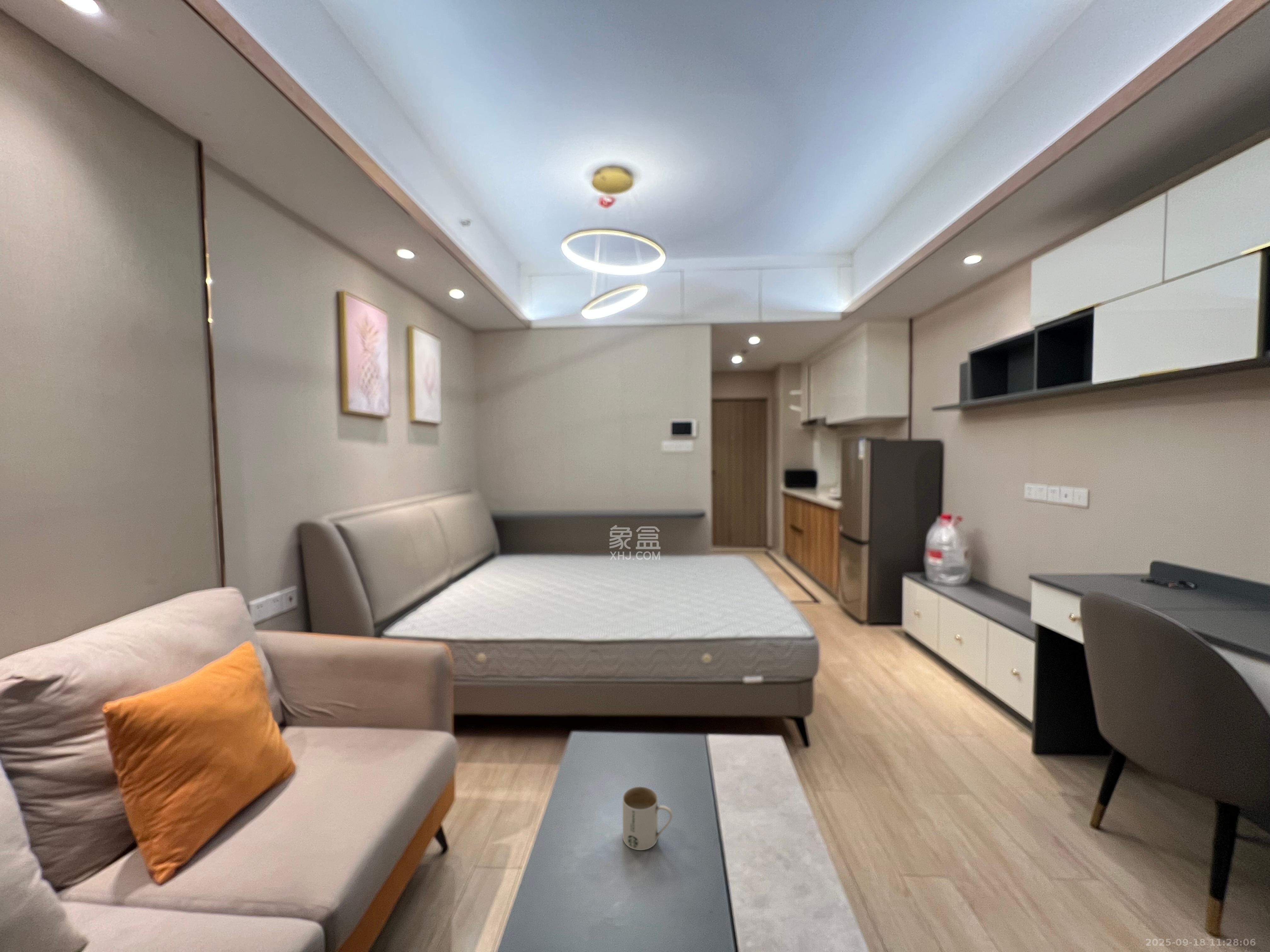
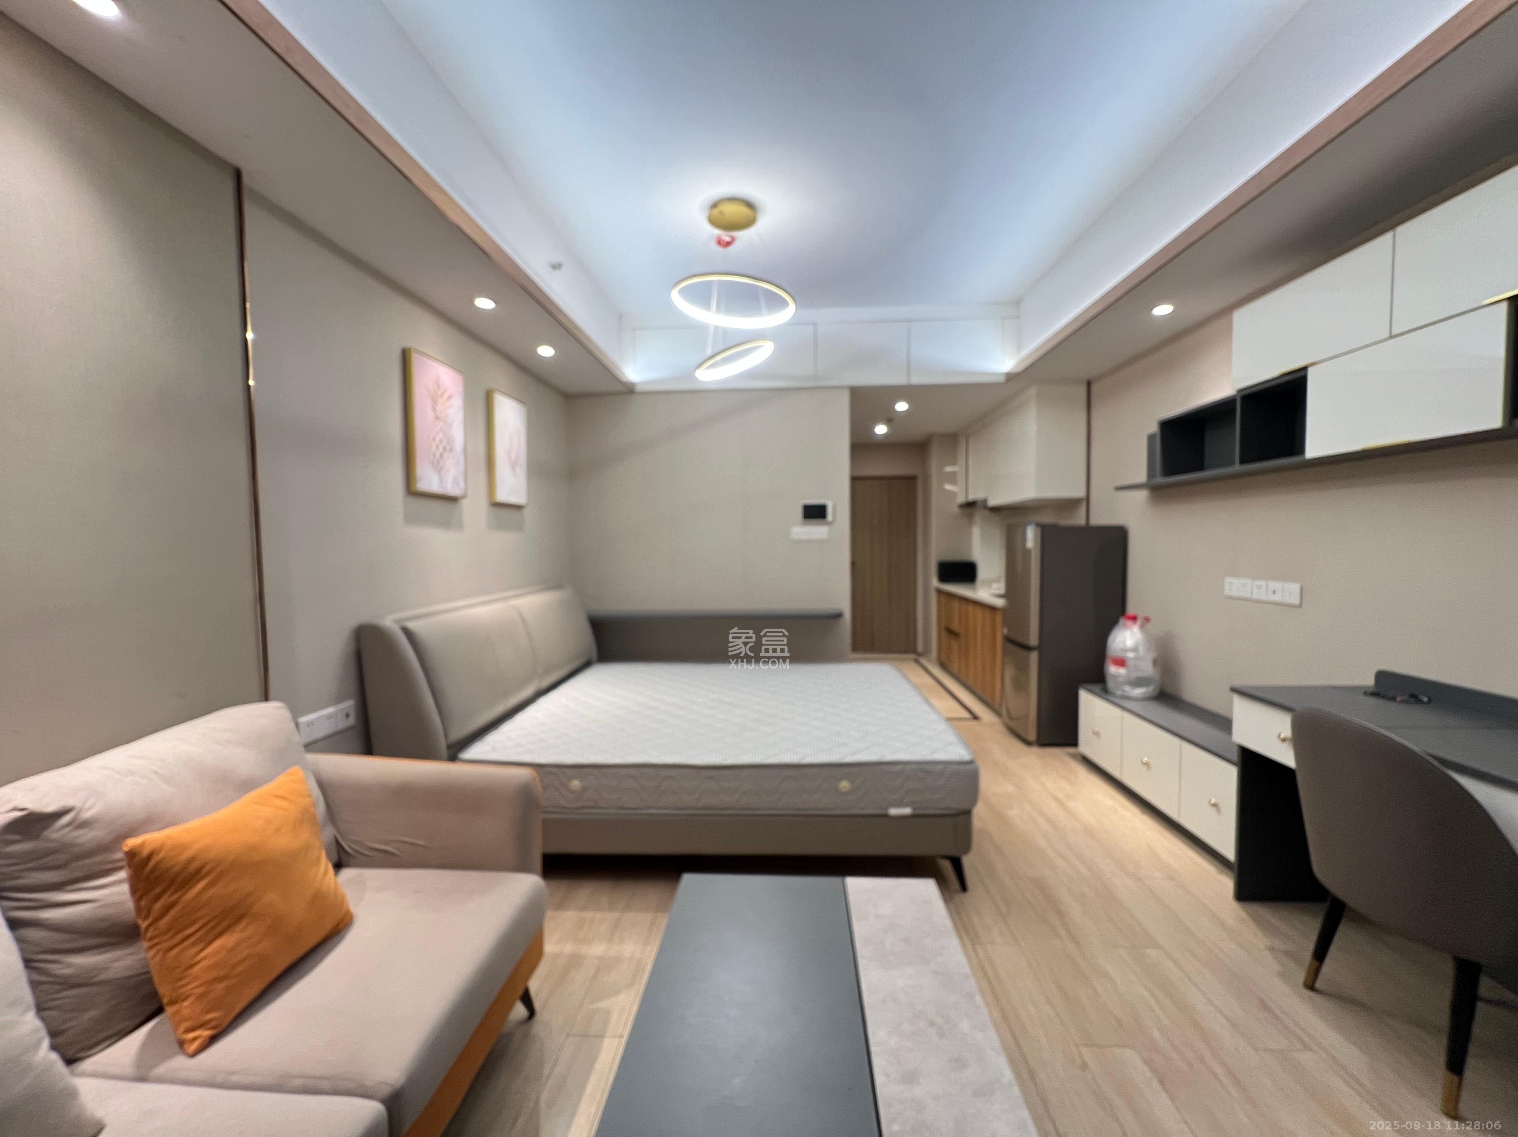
- mug (648, 819)
